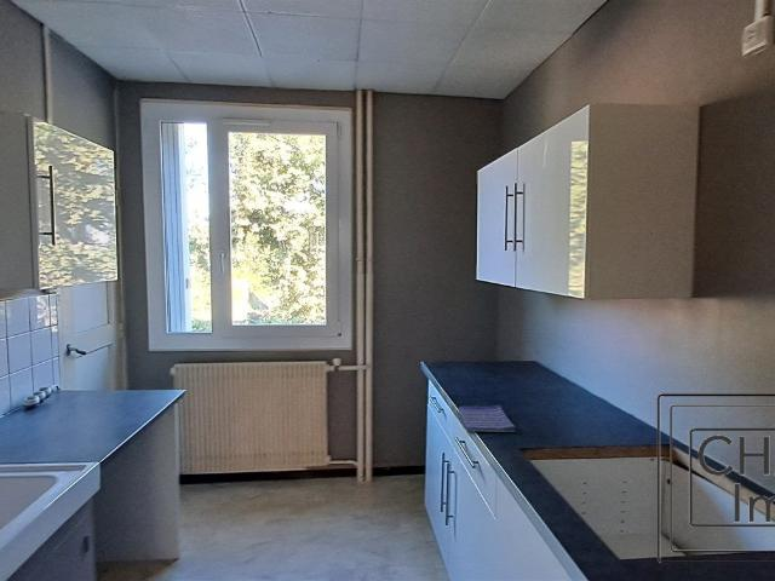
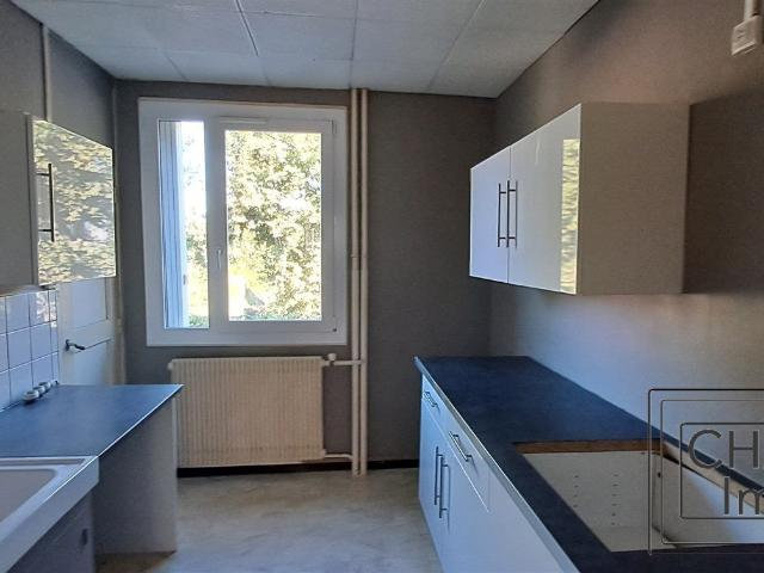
- dish towel (484, 416)
